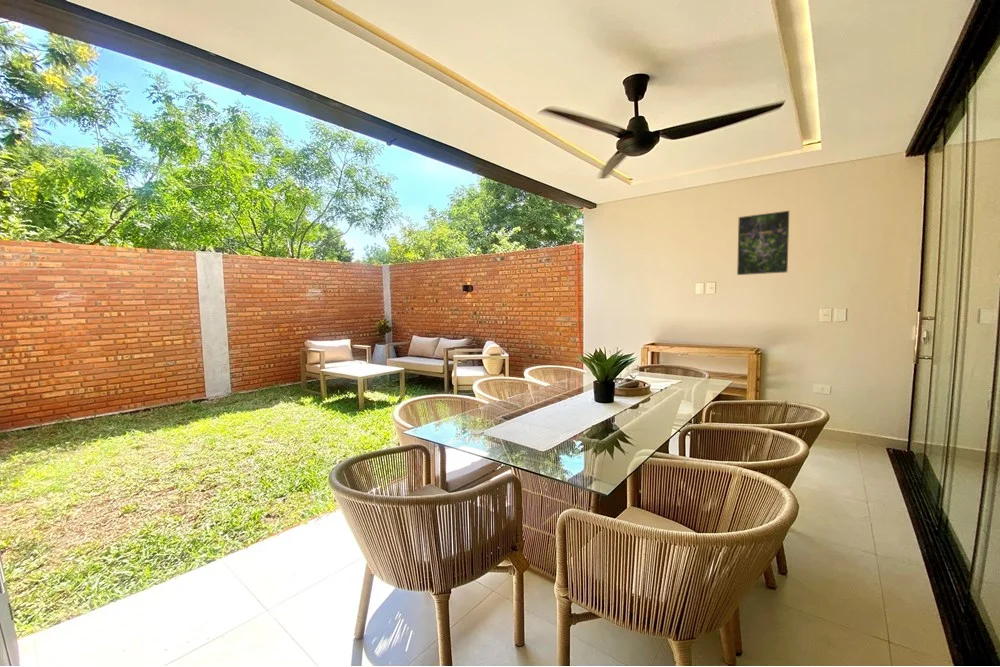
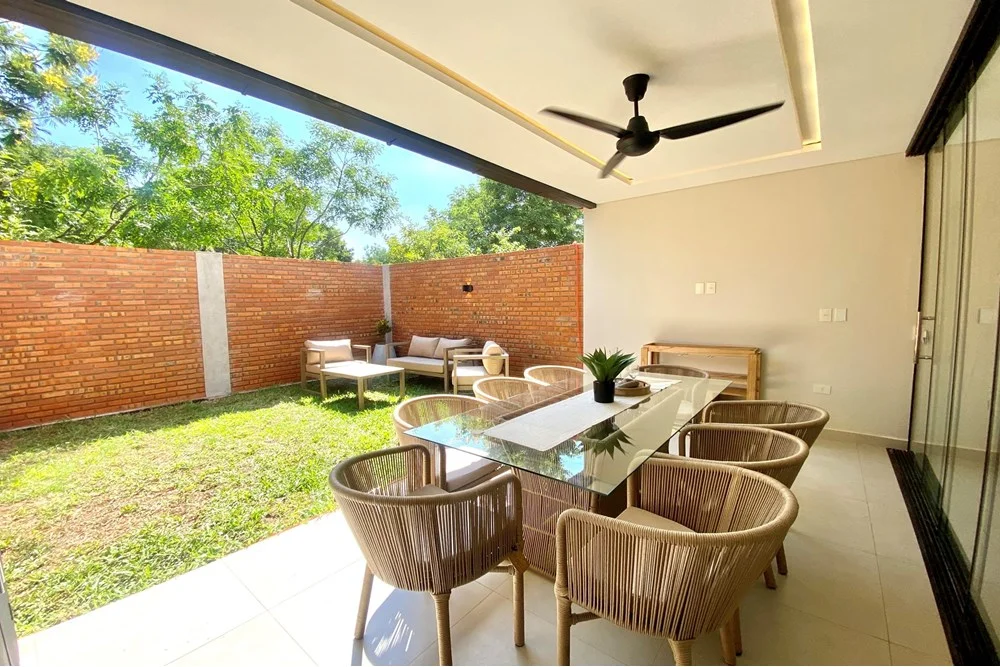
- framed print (762, 244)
